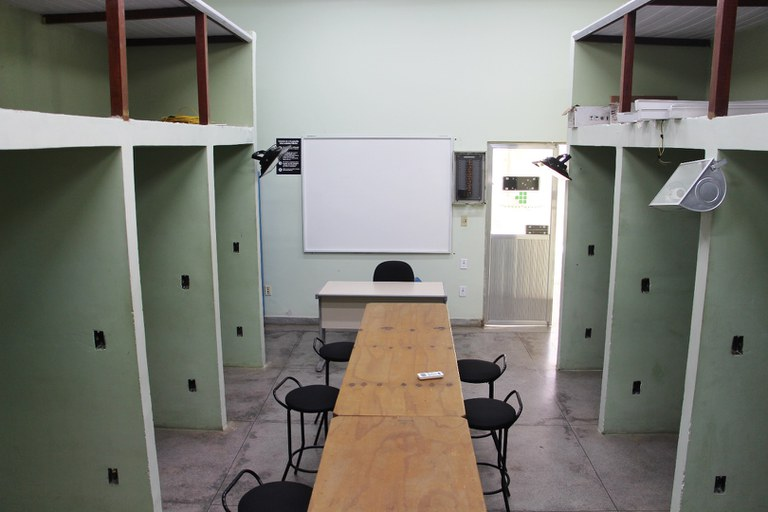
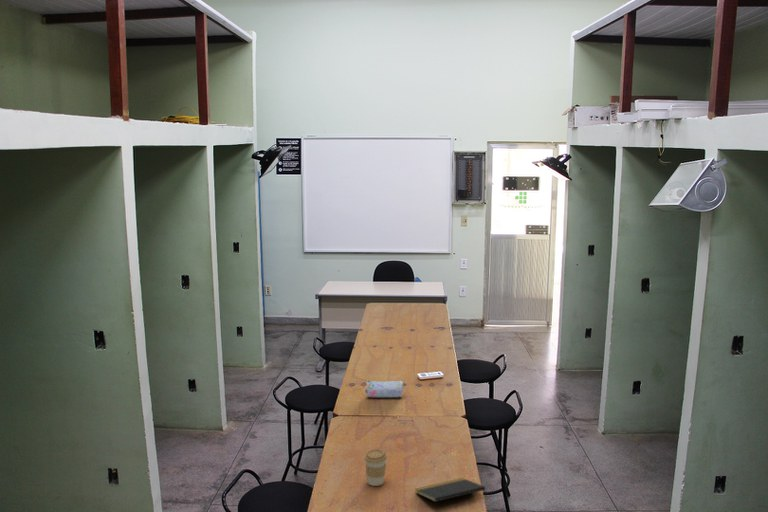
+ notepad (449, 489)
+ pencil case (384, 388)
+ coffee cup (375, 467)
